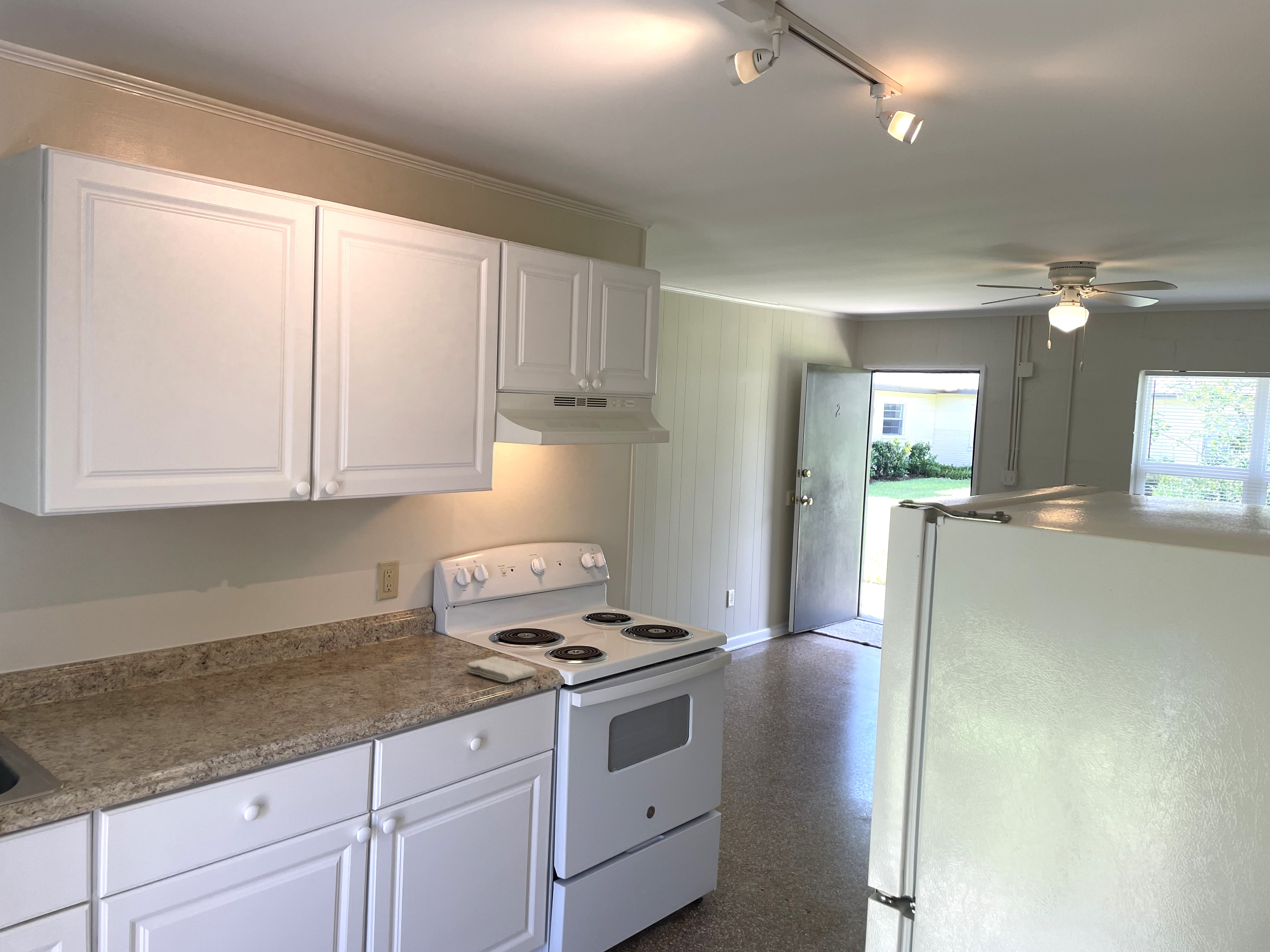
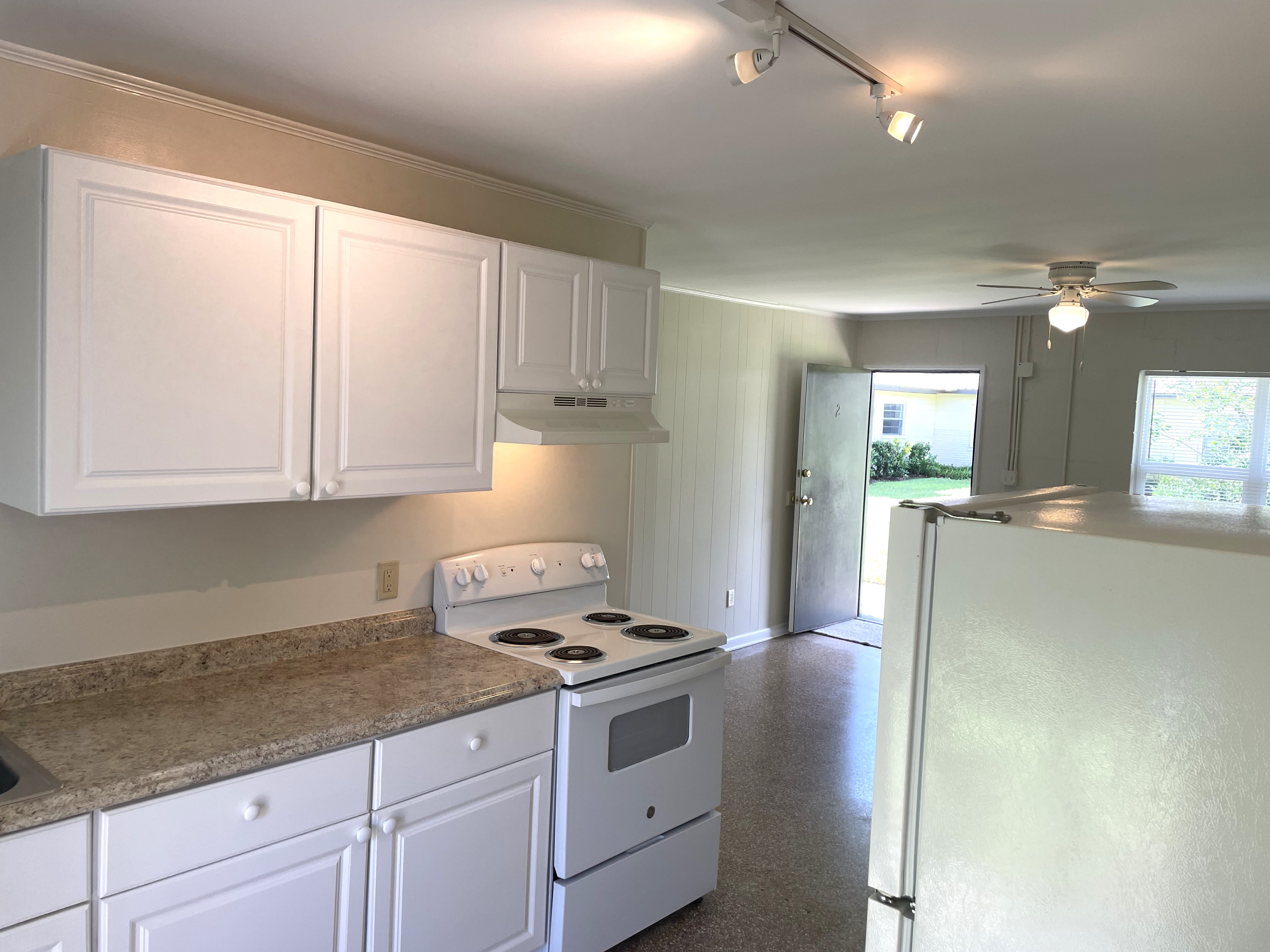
- washcloth (501, 668)
